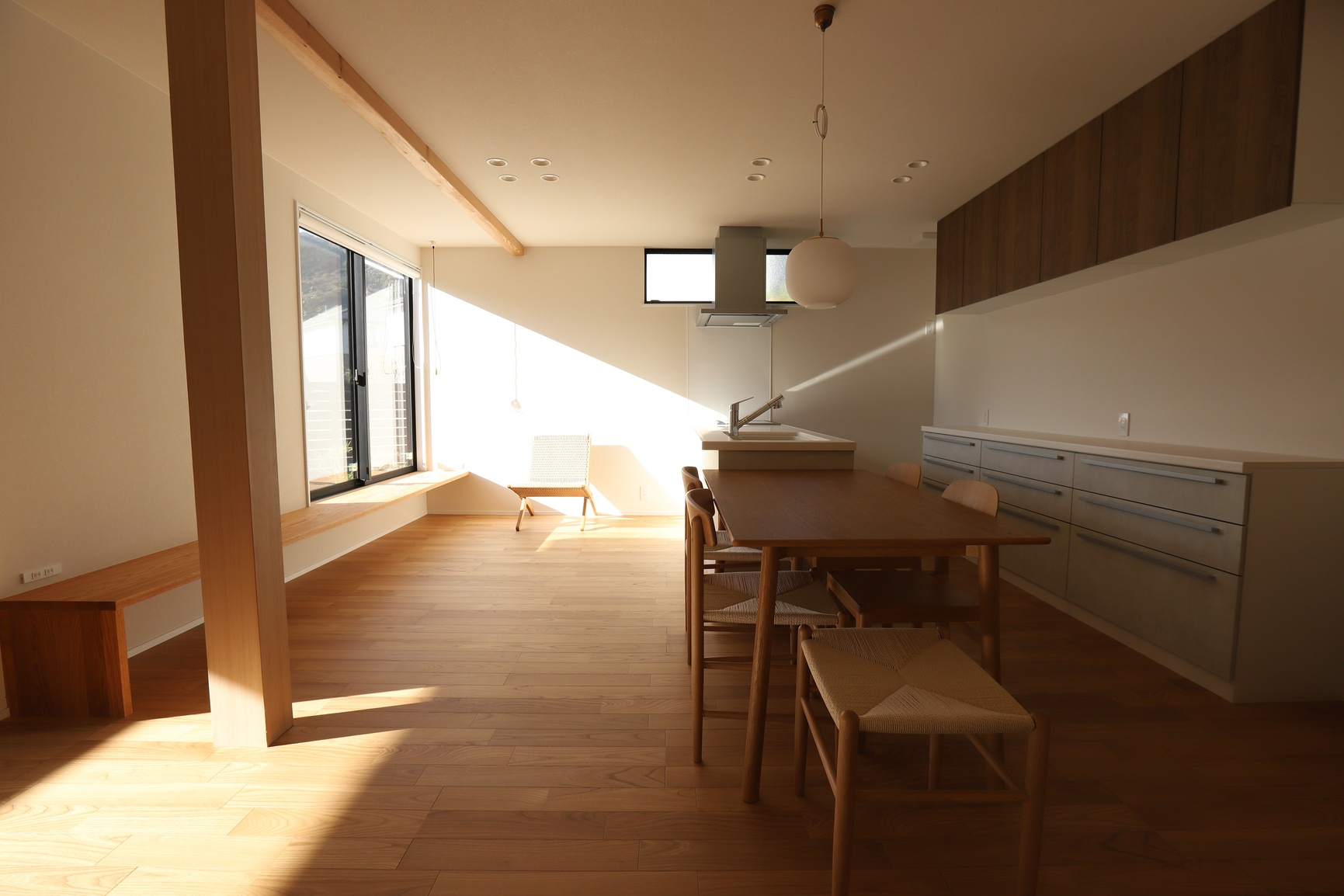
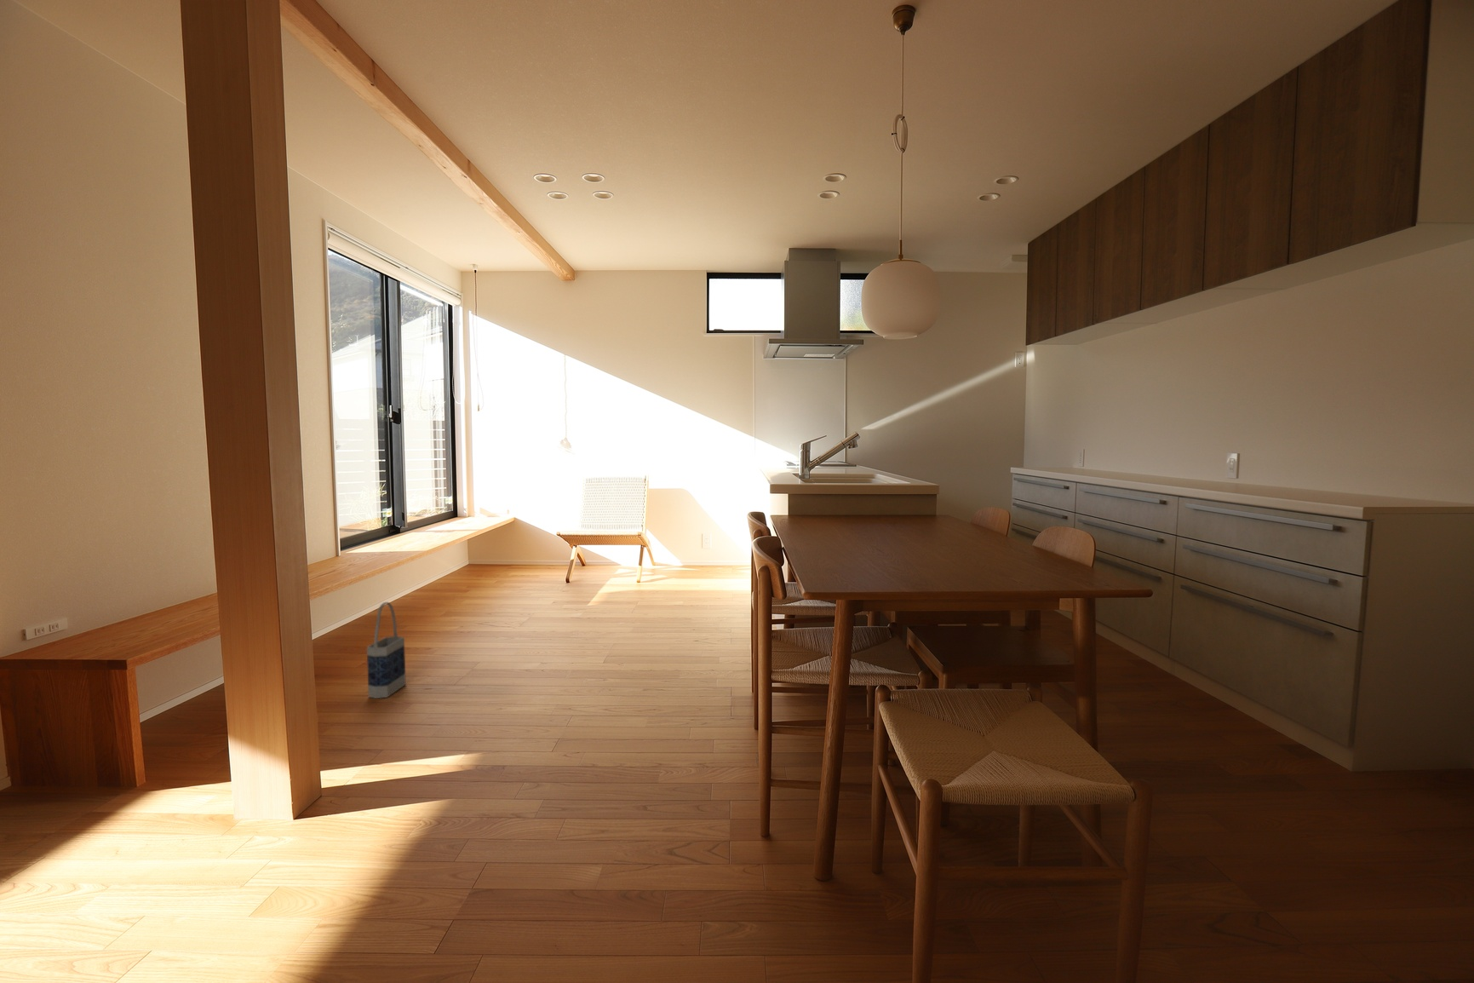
+ bag (386, 646)
